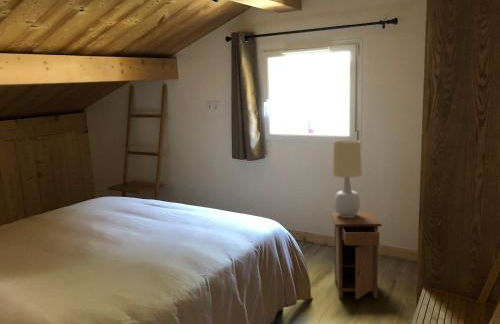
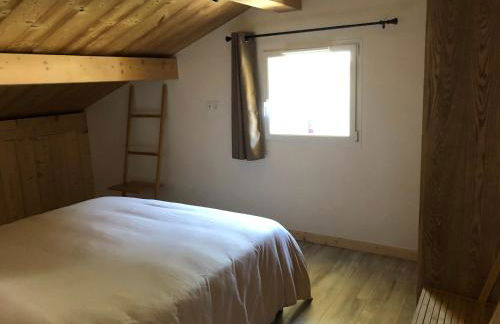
- nightstand (356, 257)
- table lamp (347, 178)
